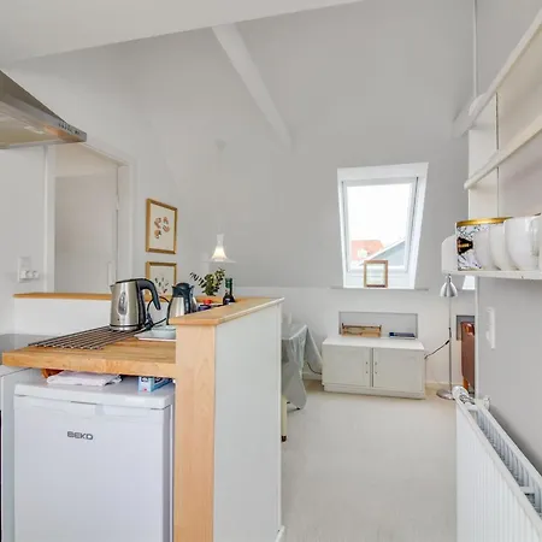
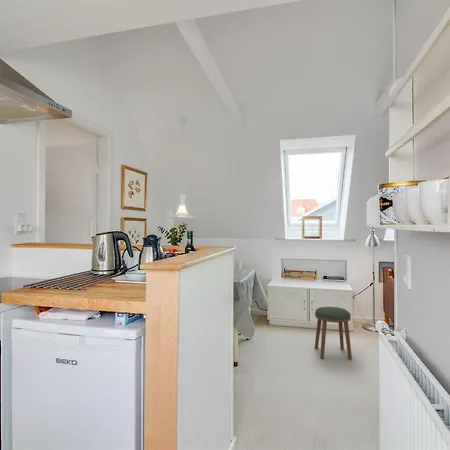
+ stool (339, 331)
